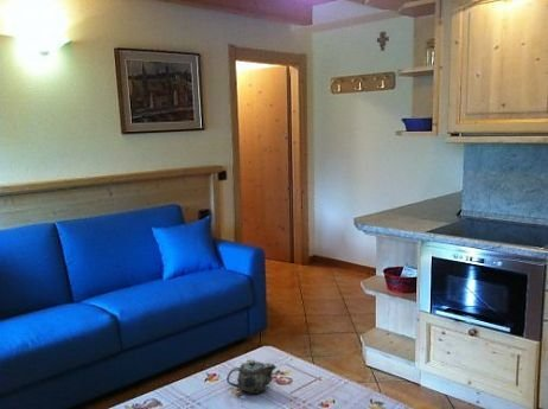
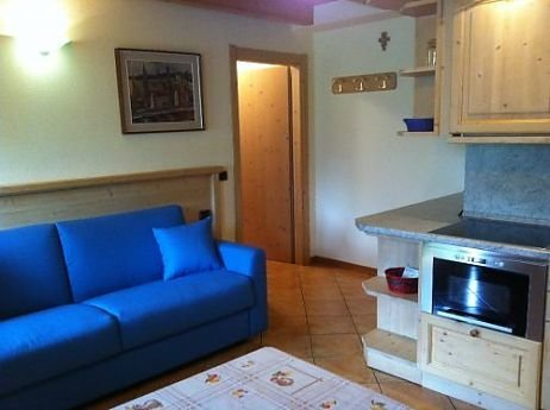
- chinaware (251, 375)
